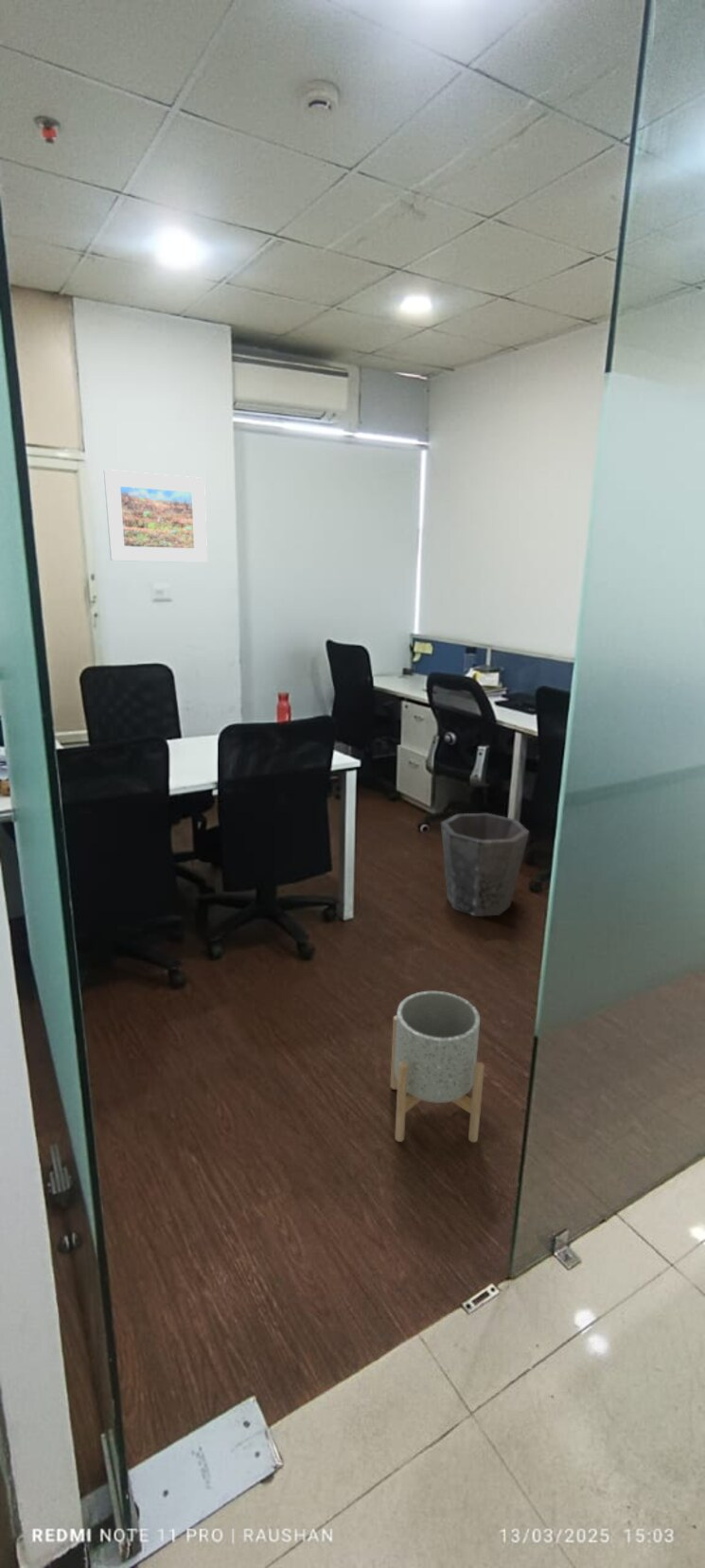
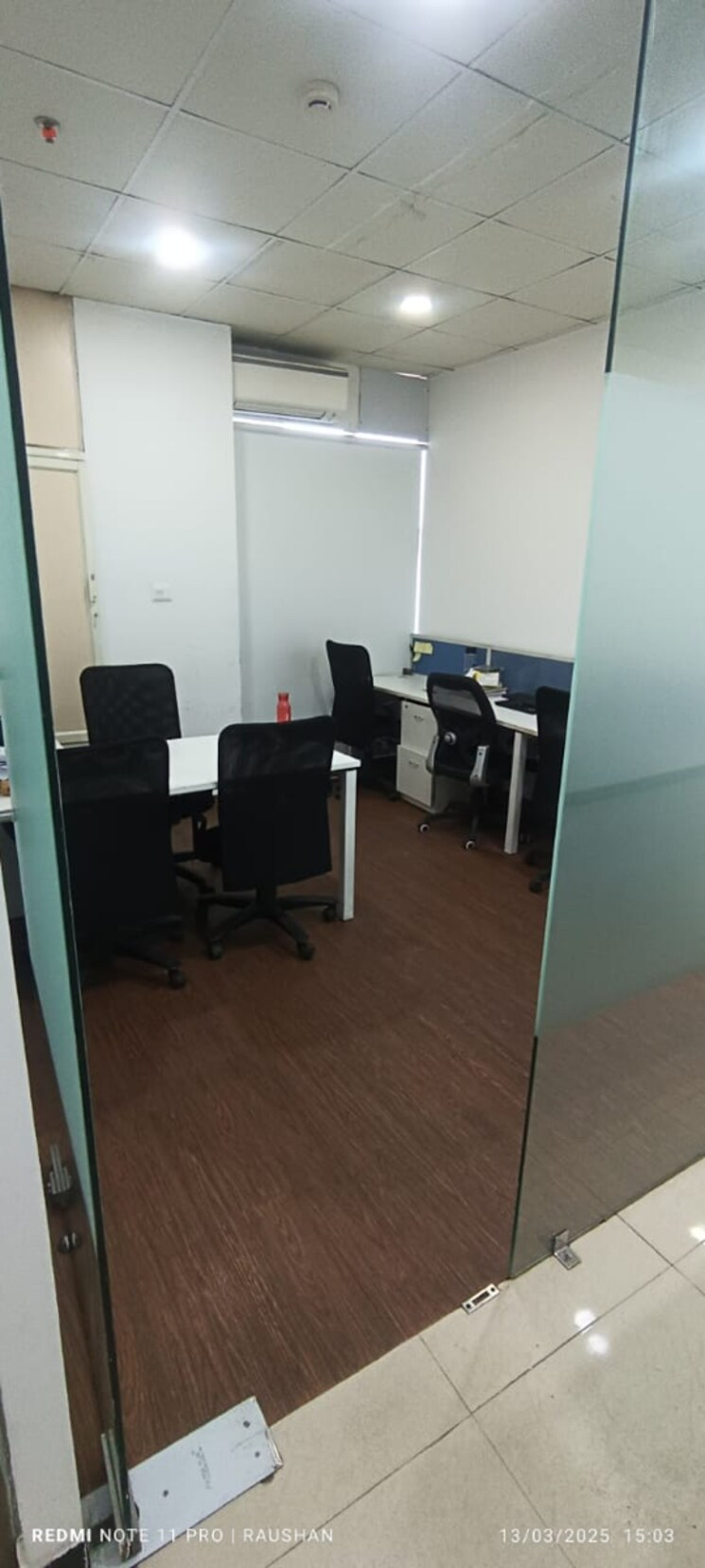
- planter (434, 1063)
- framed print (158, 518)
- waste bin (481, 864)
